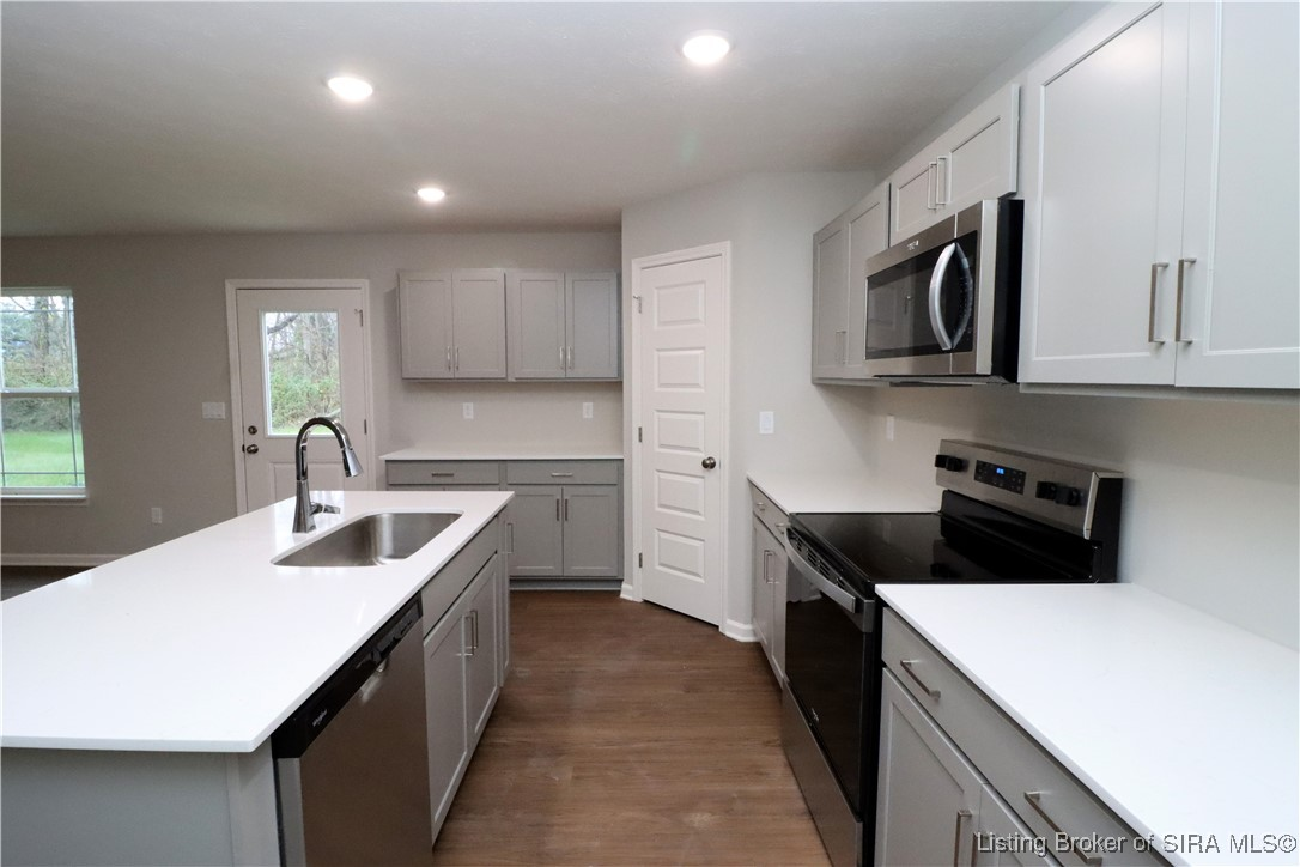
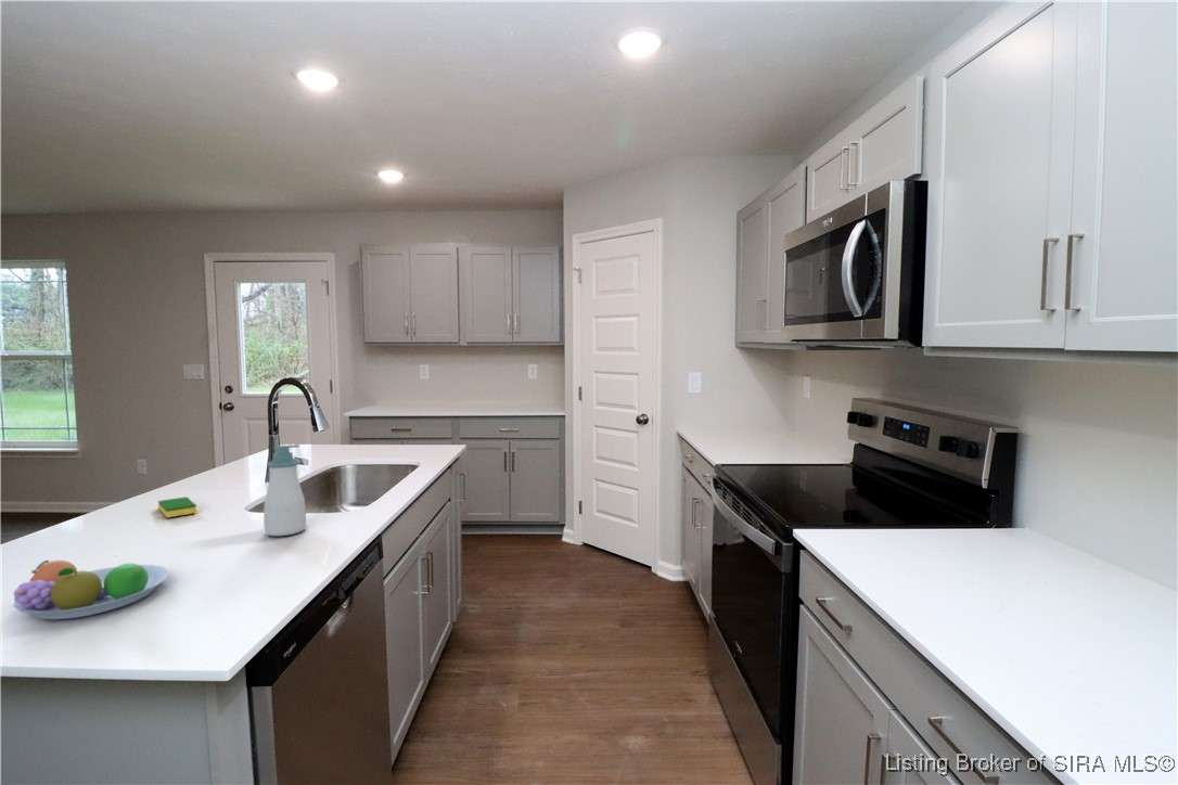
+ fruit bowl (97, 576)
+ dish sponge (177, 506)
+ soap bottle (283, 489)
